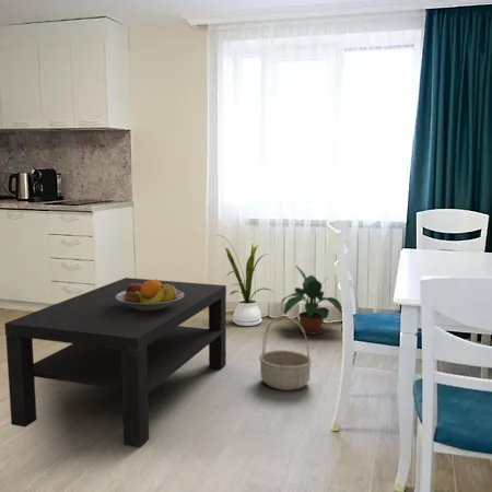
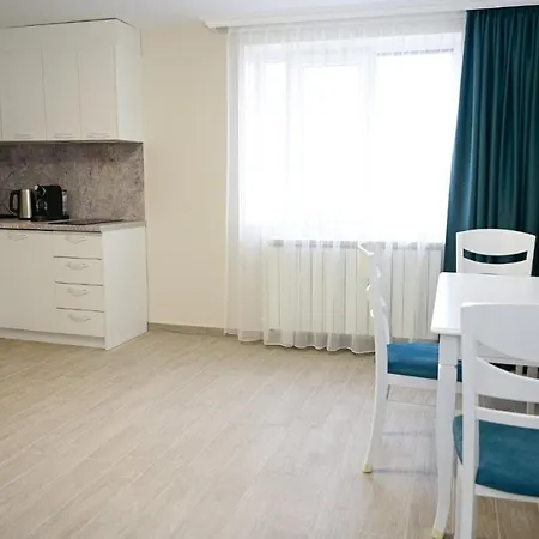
- house plant (244, 279)
- potted plant (312, 297)
- coffee table (131, 347)
- basket (285, 351)
- fruit bowl (150, 292)
